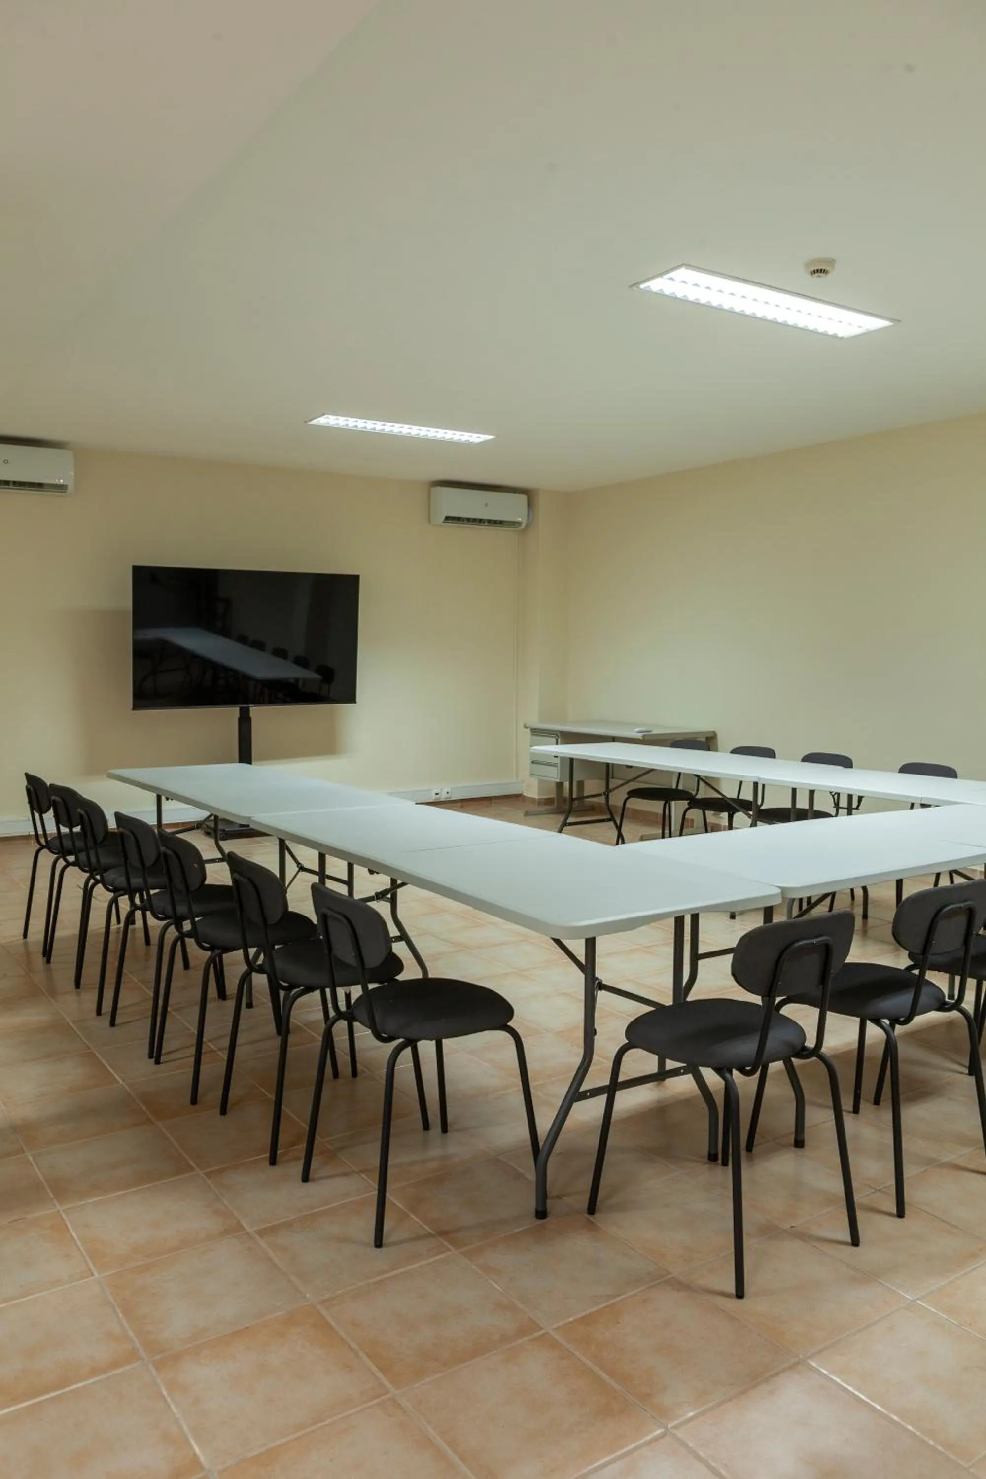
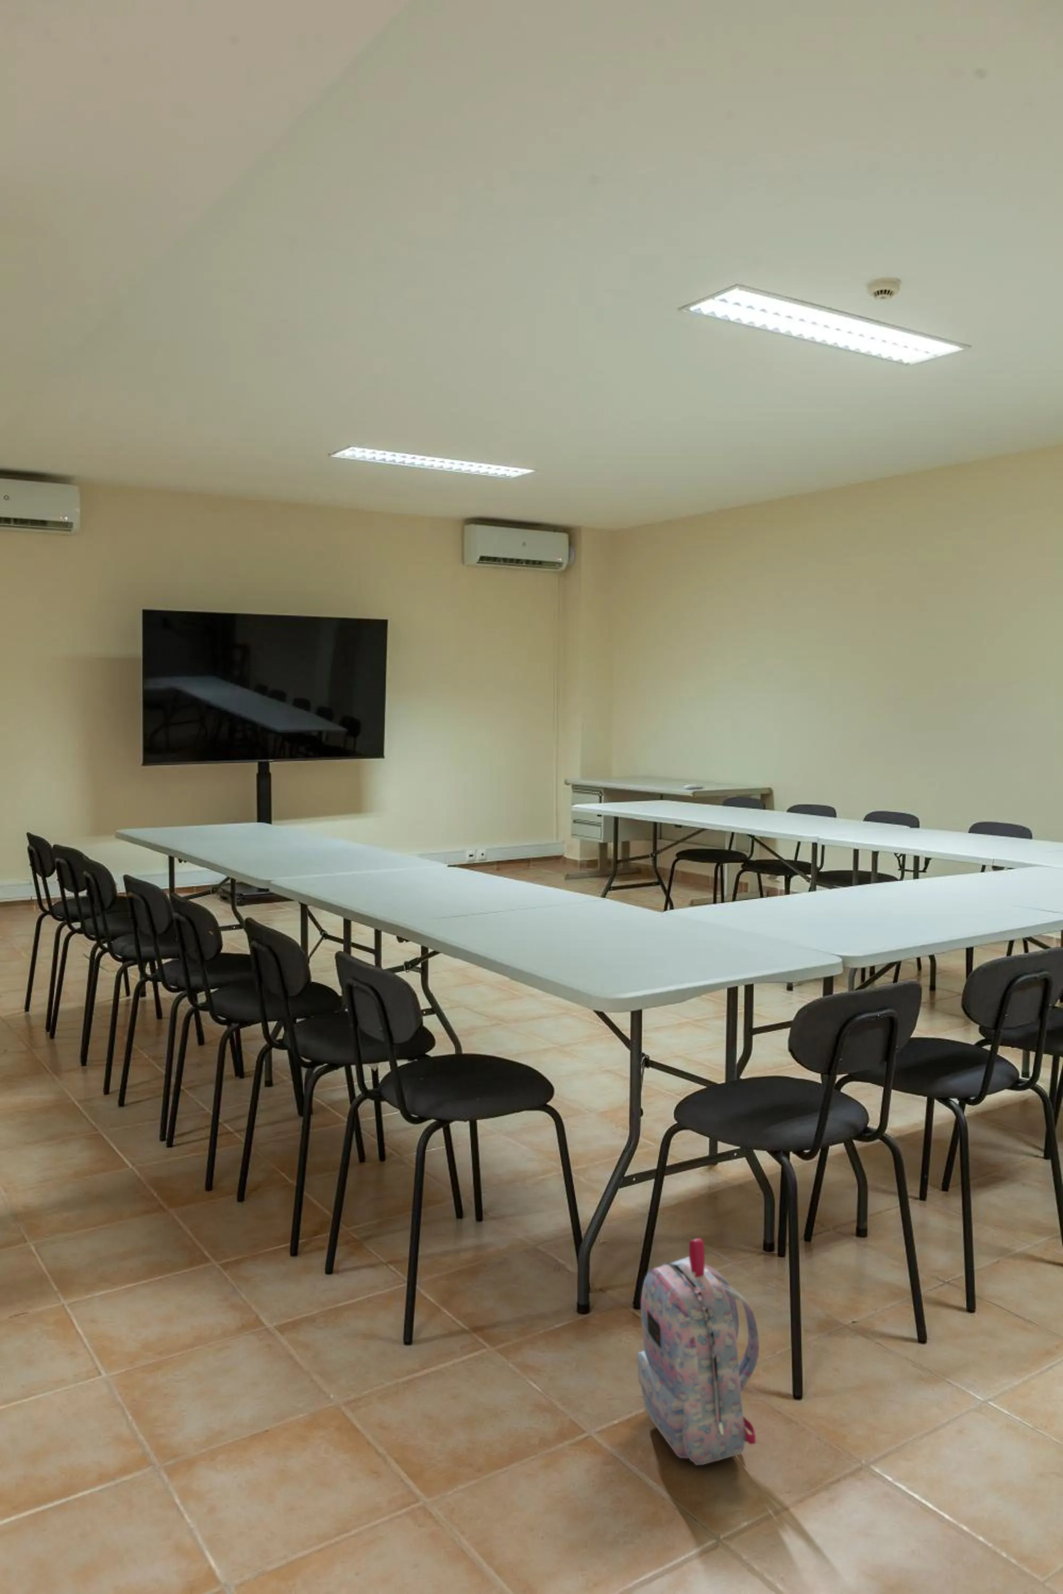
+ backpack (701, 1338)
